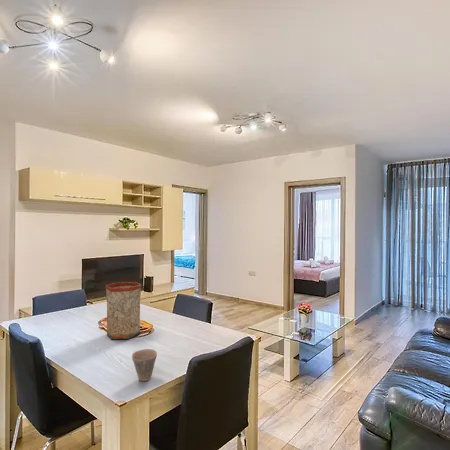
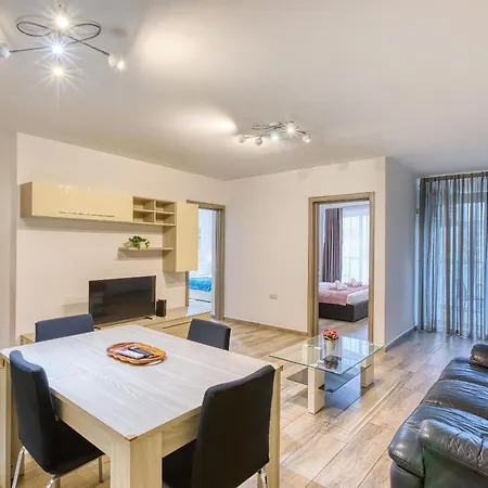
- vase (123, 309)
- cup (144, 366)
